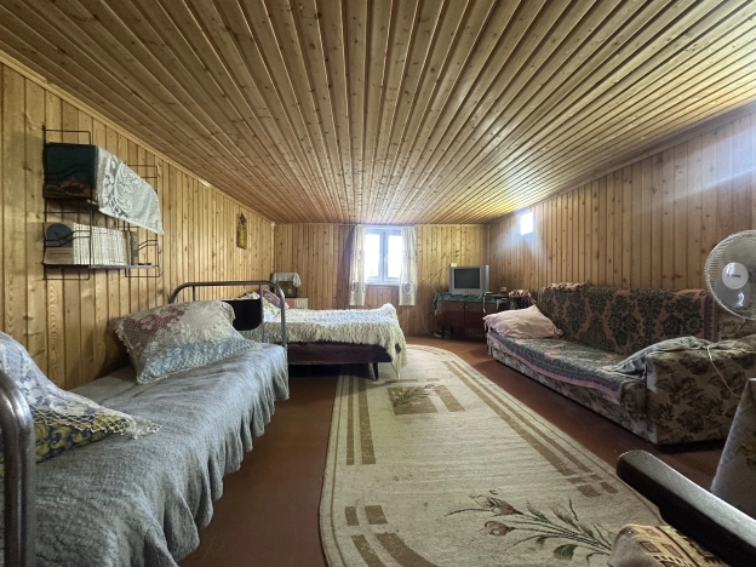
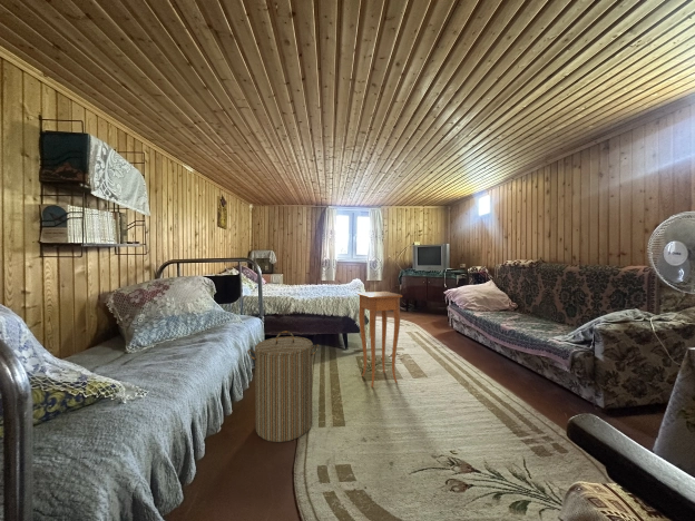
+ laundry hamper (284, 377)
+ side table (382, 336)
